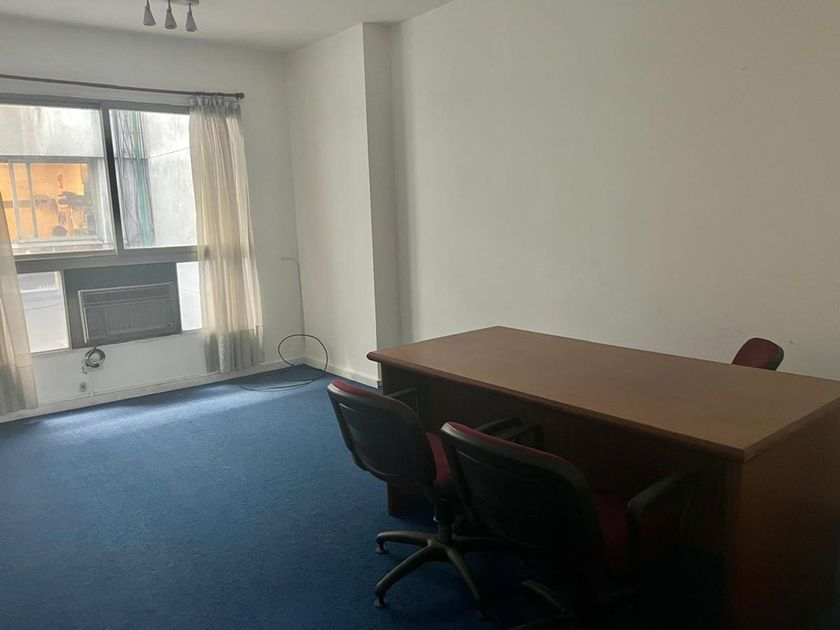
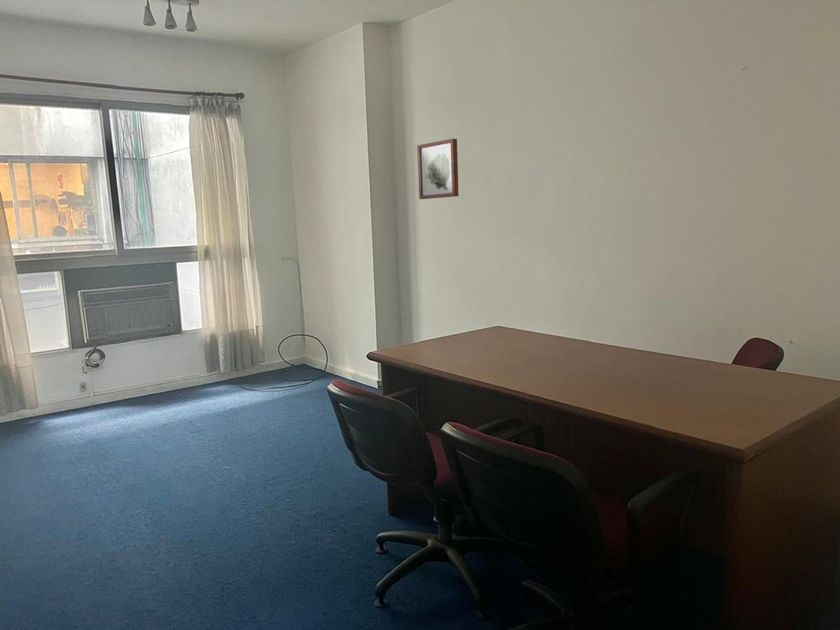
+ wall art (437, 170)
